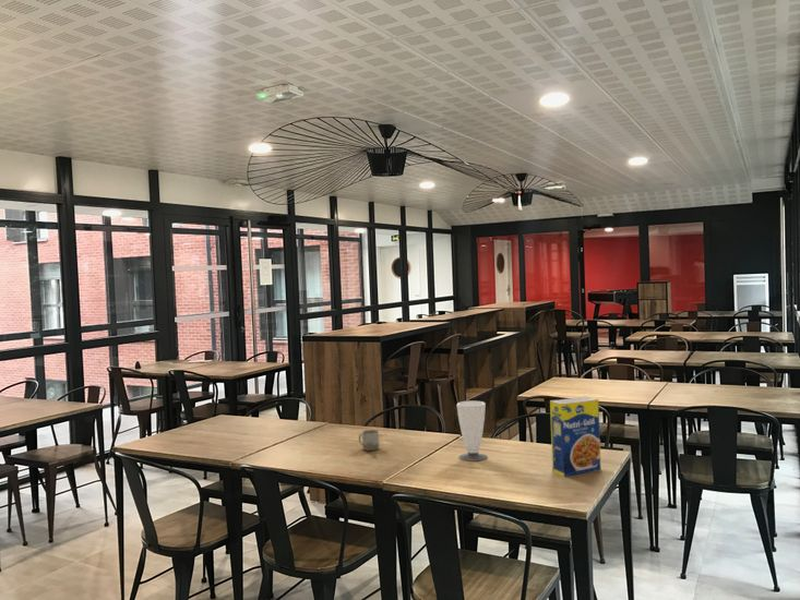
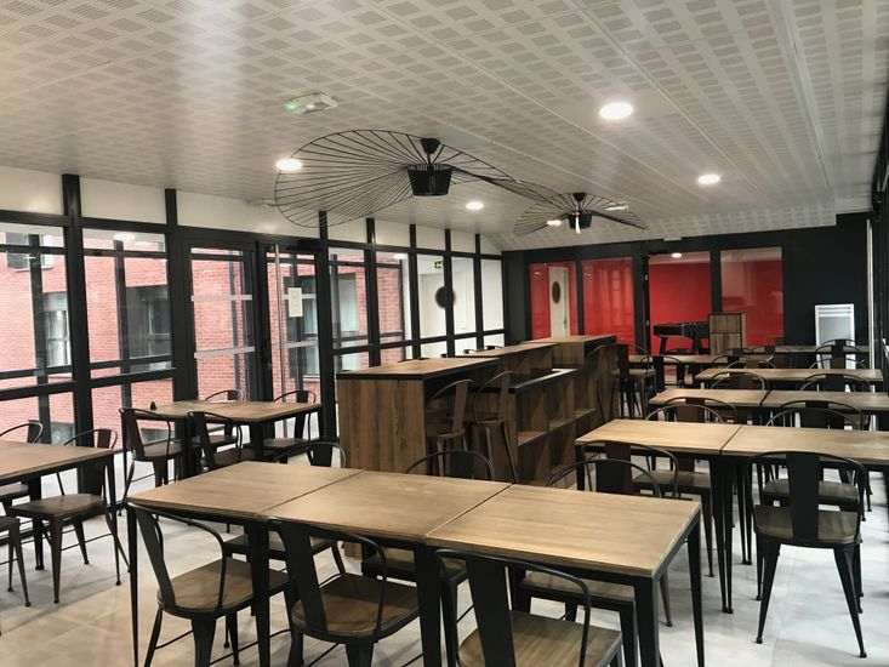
- cup (368, 440)
- legume (575, 435)
- cup (471, 430)
